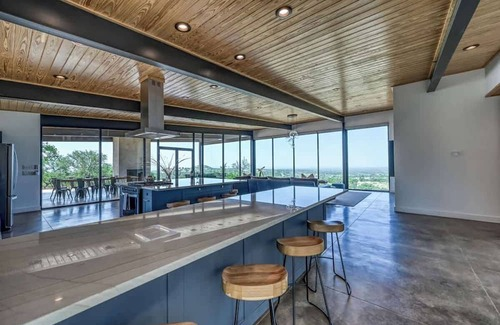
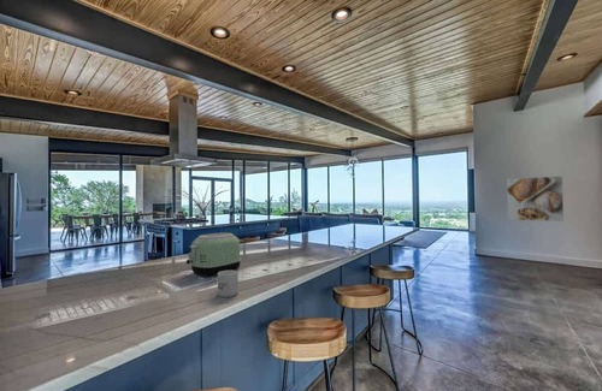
+ mug (225, 282)
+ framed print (533, 199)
+ toaster (214, 253)
